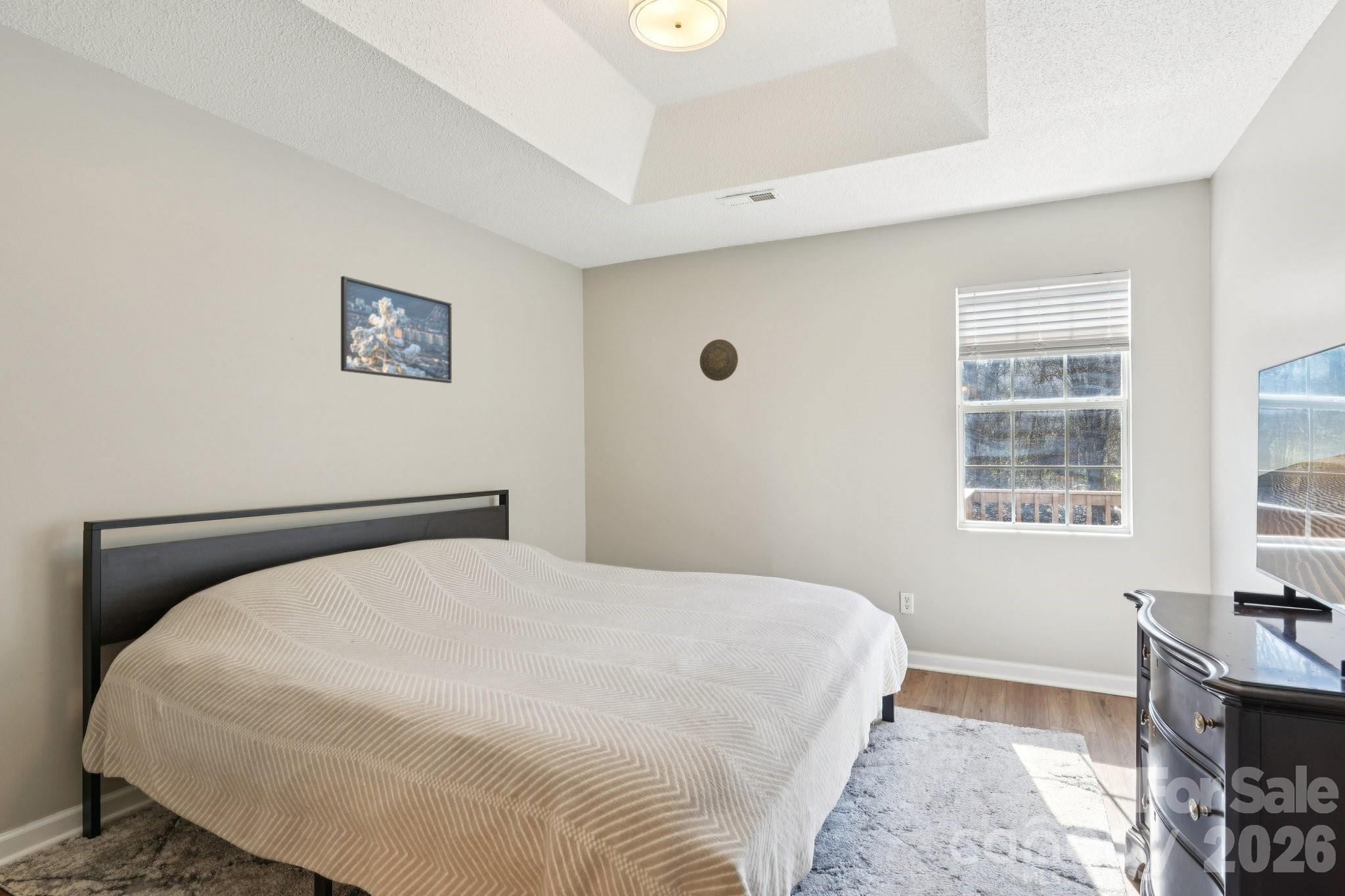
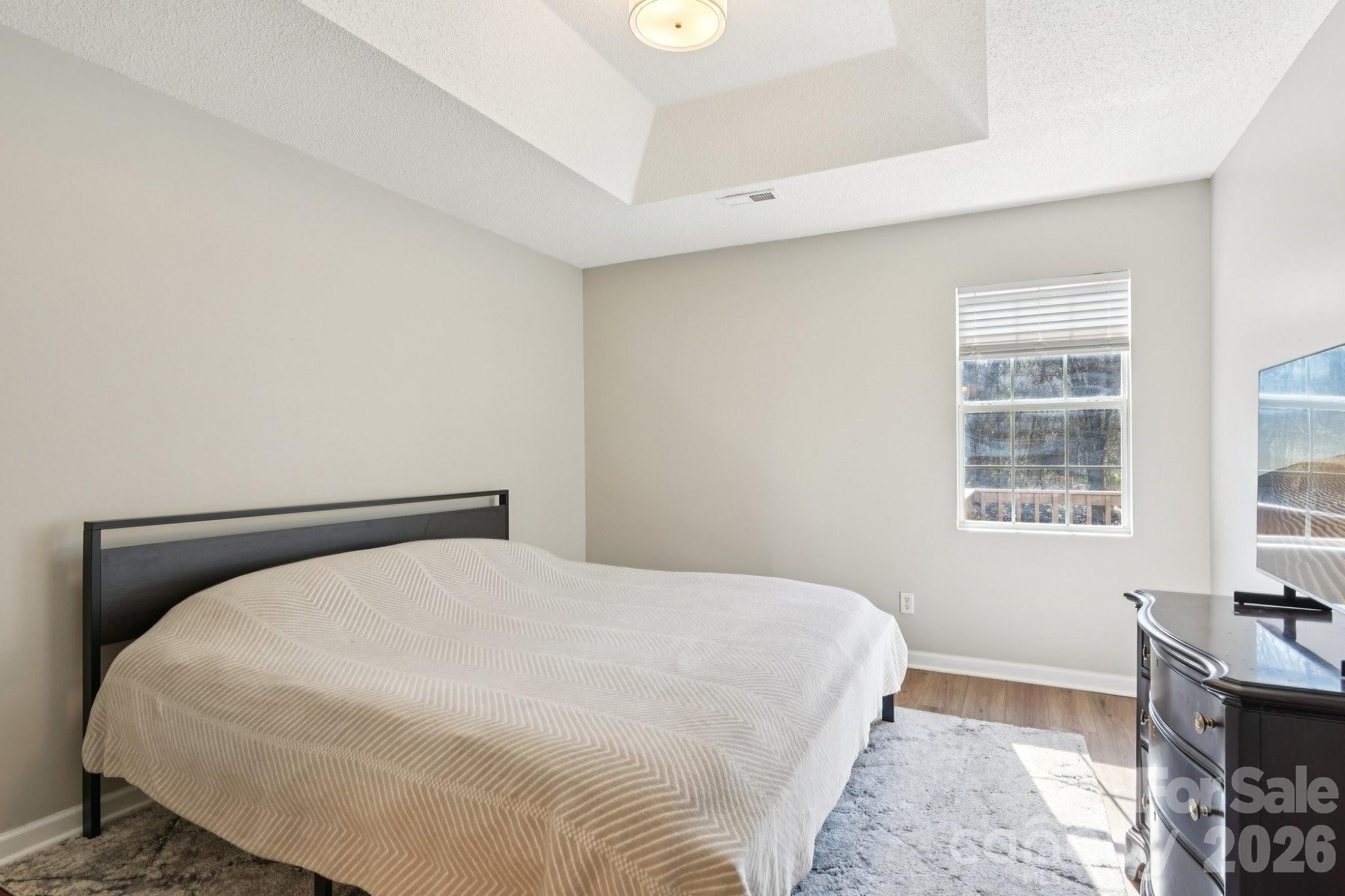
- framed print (401, 334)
- decorative plate (718, 360)
